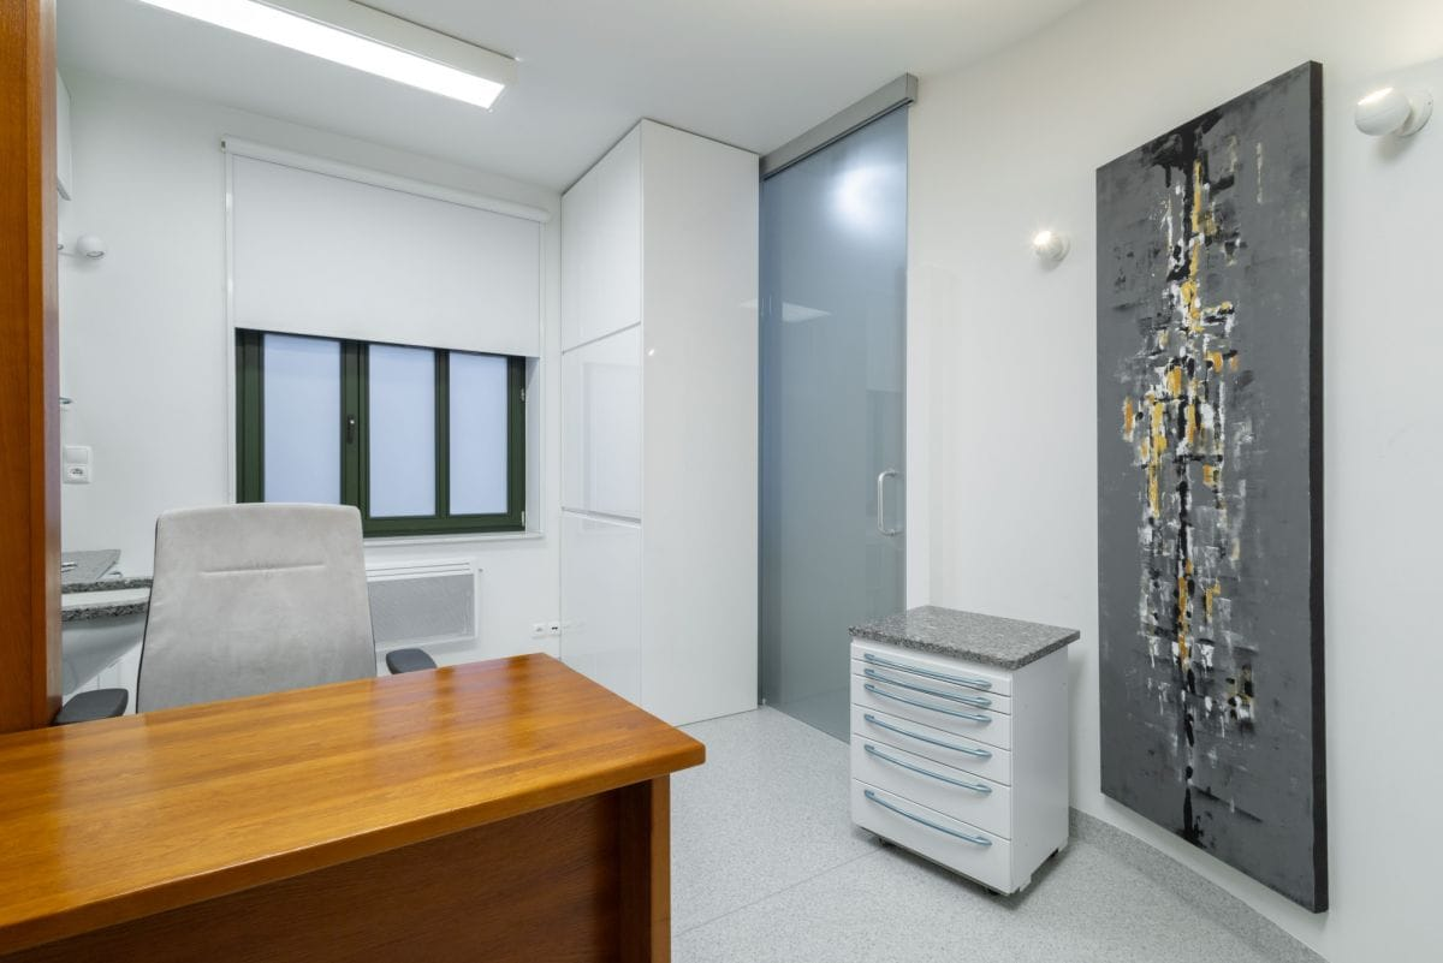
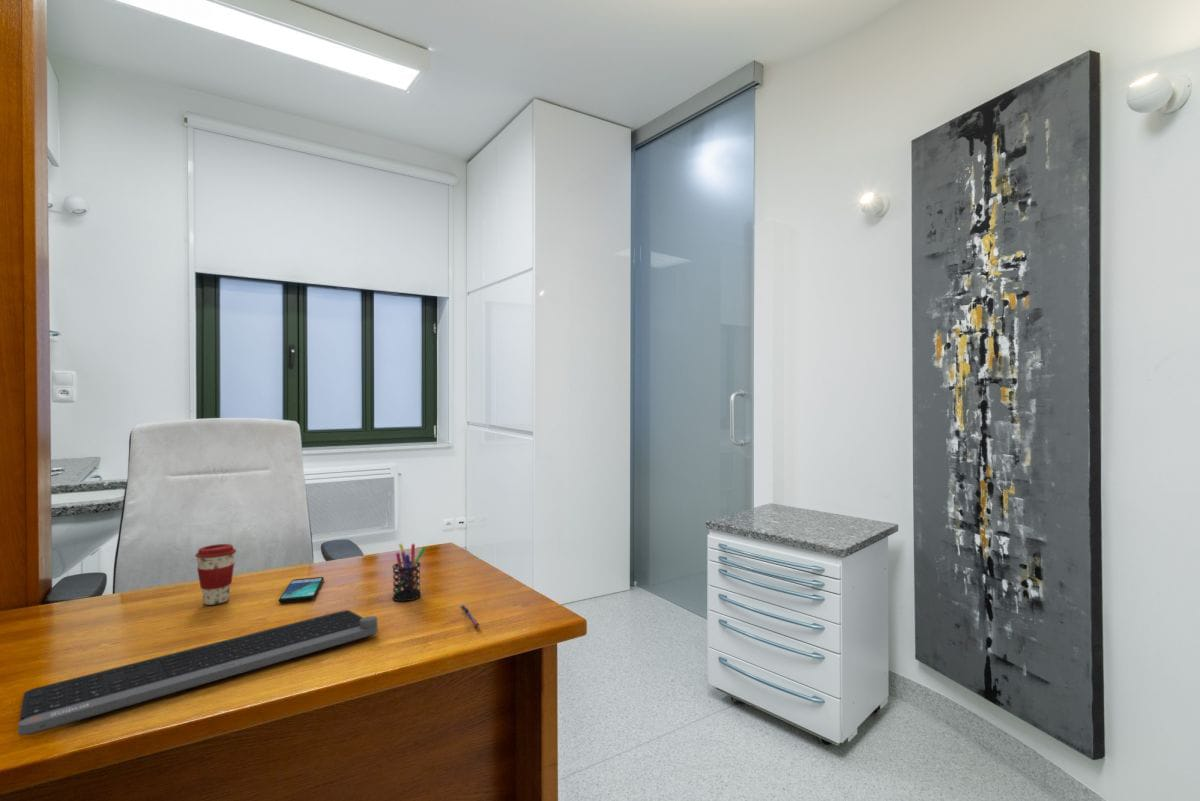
+ smartphone (302, 589)
+ coffee cup (216, 574)
+ pen holder (410, 568)
+ computer keyboard (221, 652)
+ pen (469, 614)
